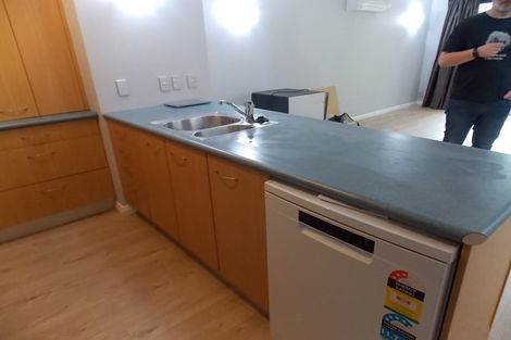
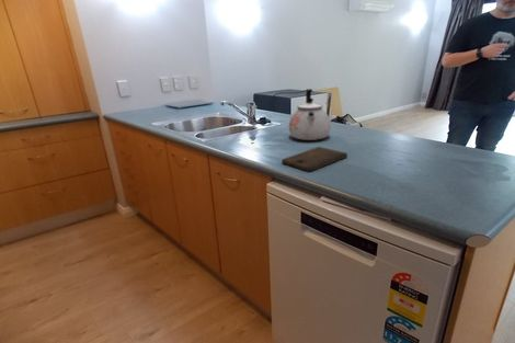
+ cutting board (314, 158)
+ kettle (309, 113)
